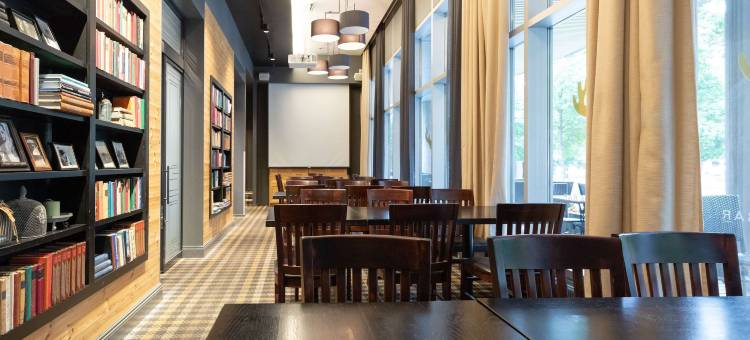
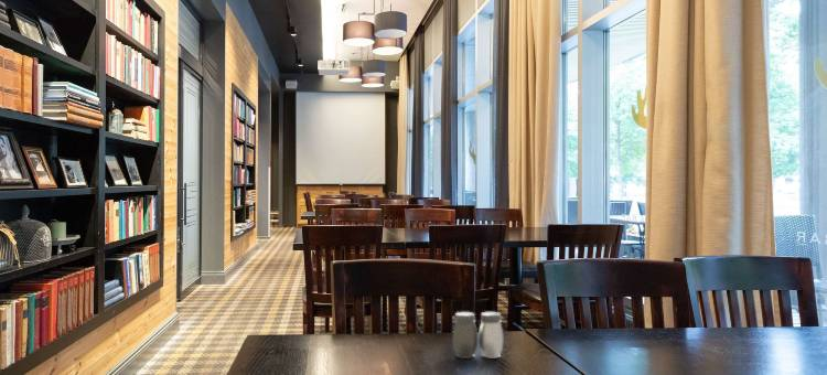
+ salt and pepper shaker (476, 333)
